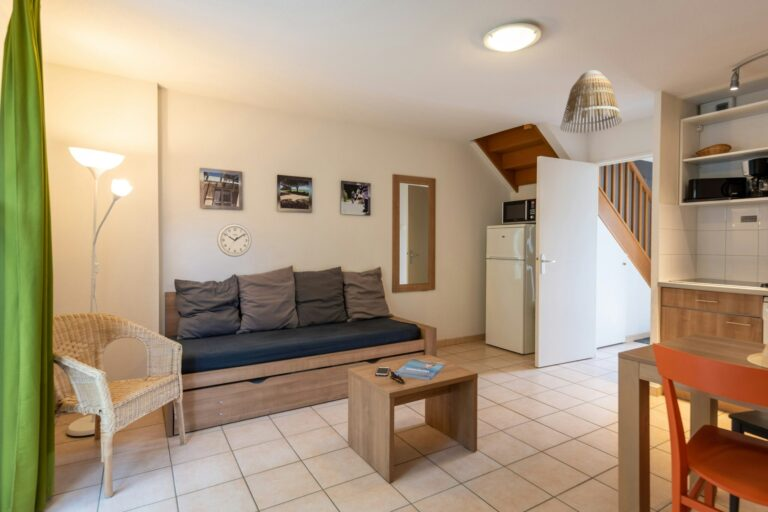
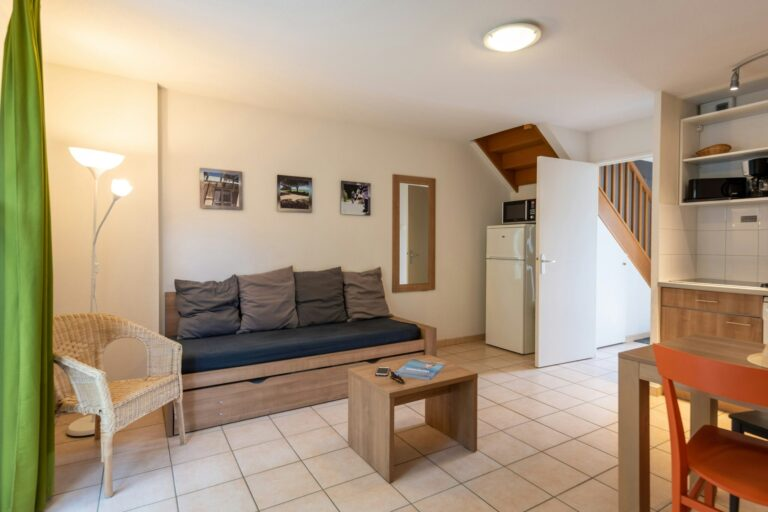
- lamp shade (589, 99)
- wall clock (234, 240)
